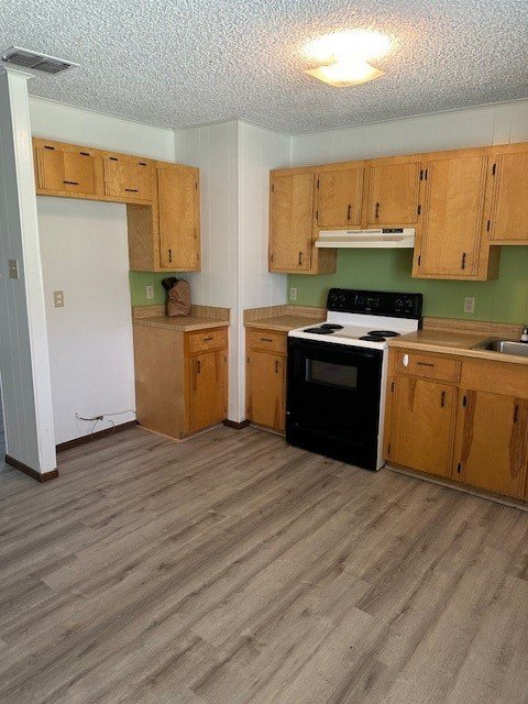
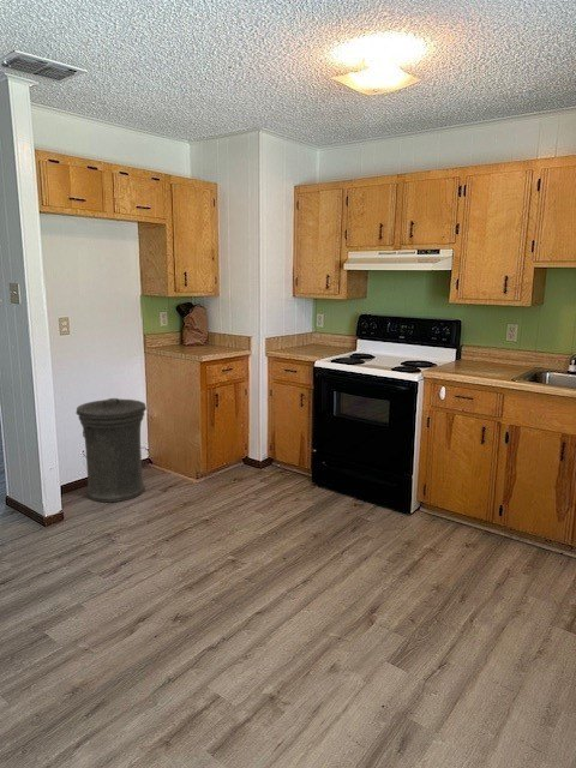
+ trash can (113, 445)
